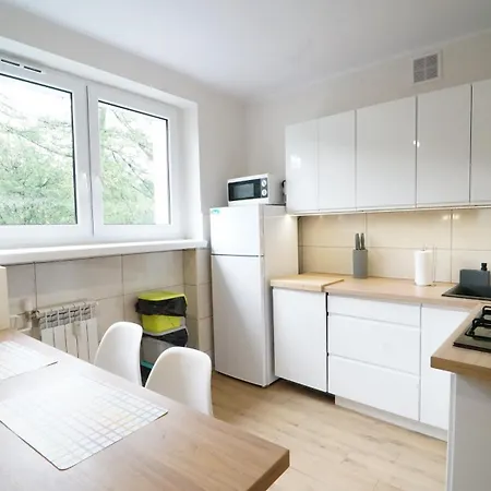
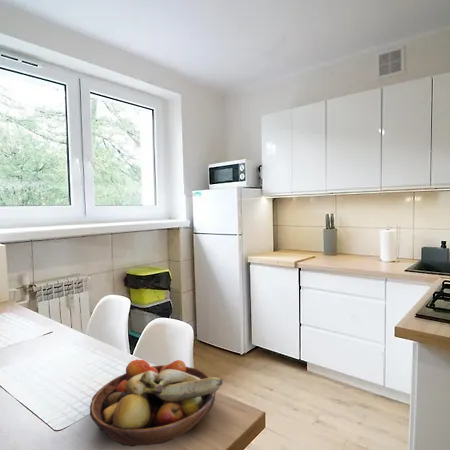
+ fruit bowl (156, 387)
